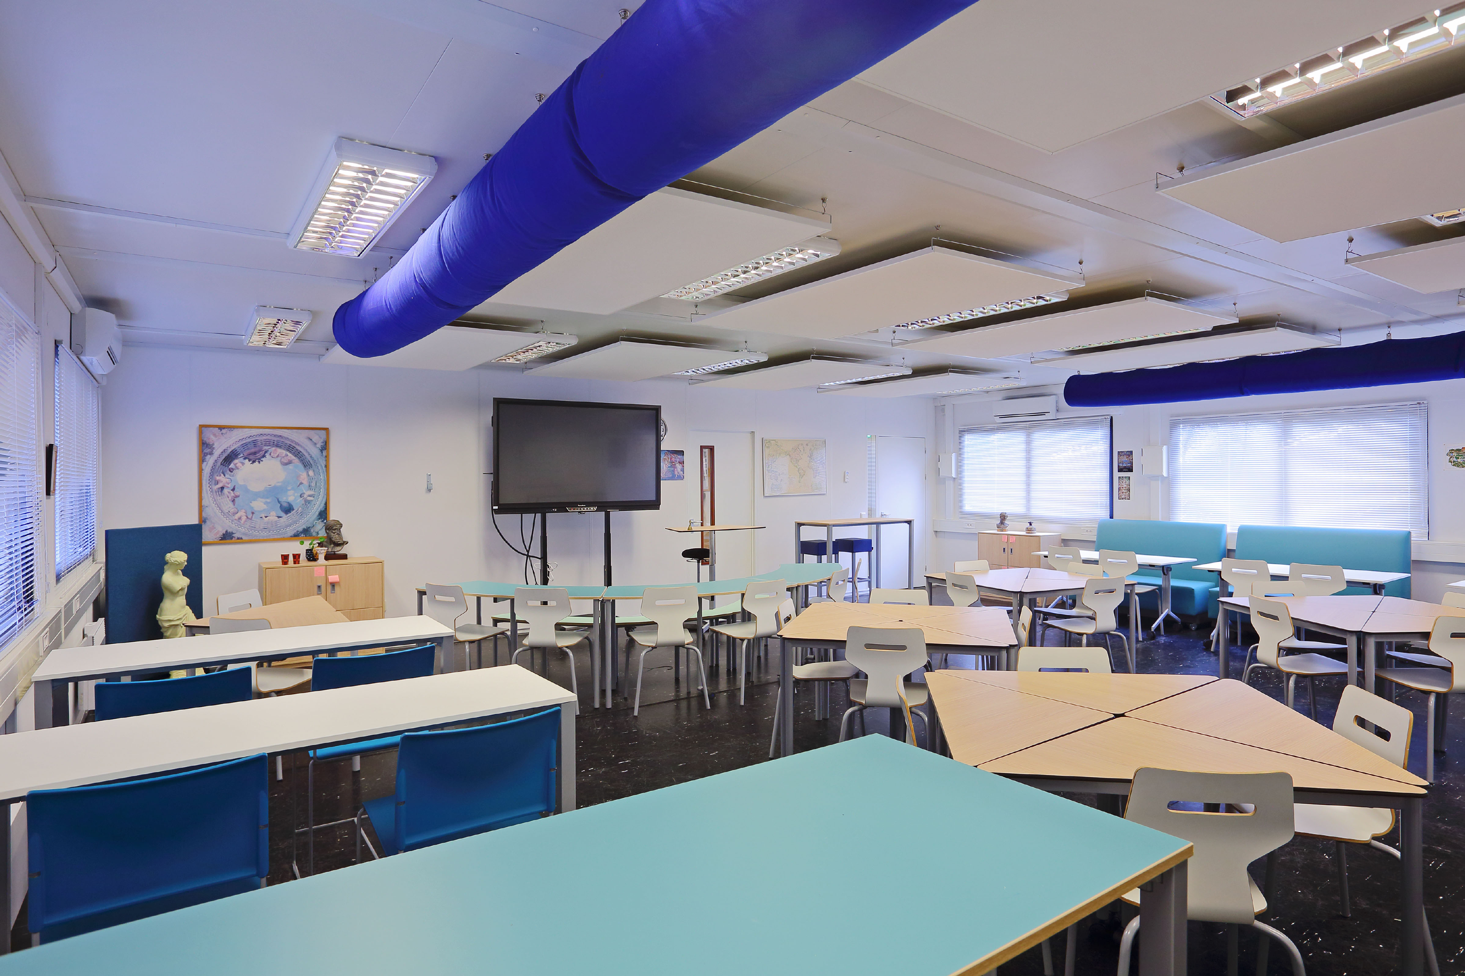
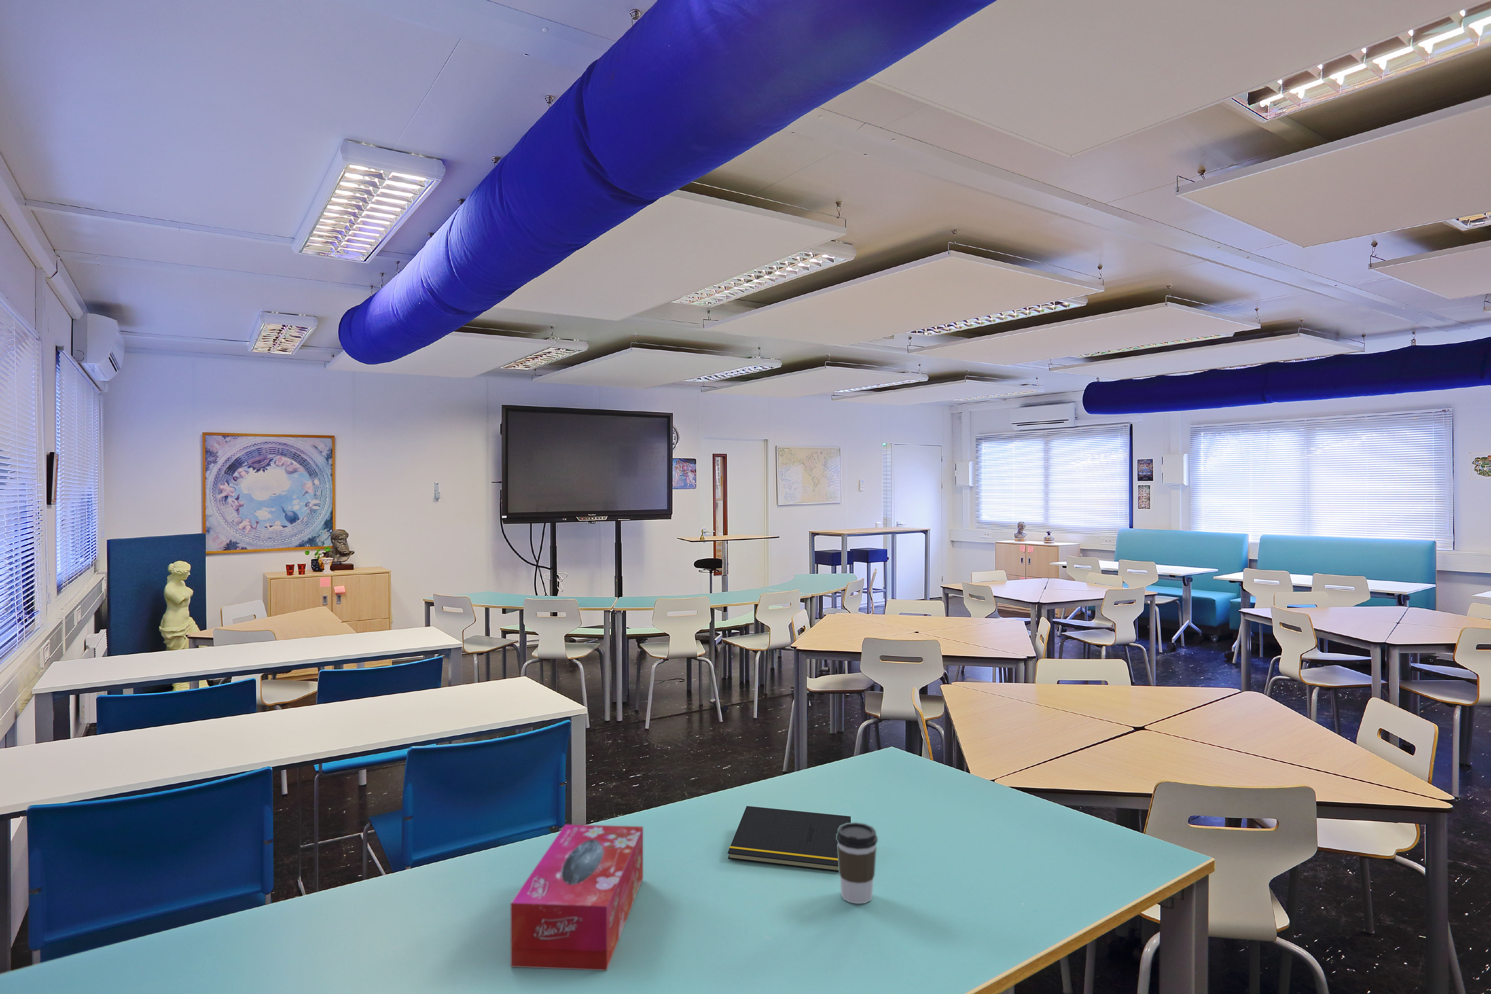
+ coffee cup (856, 863)
+ notepad (791, 836)
+ tissue box (584, 890)
